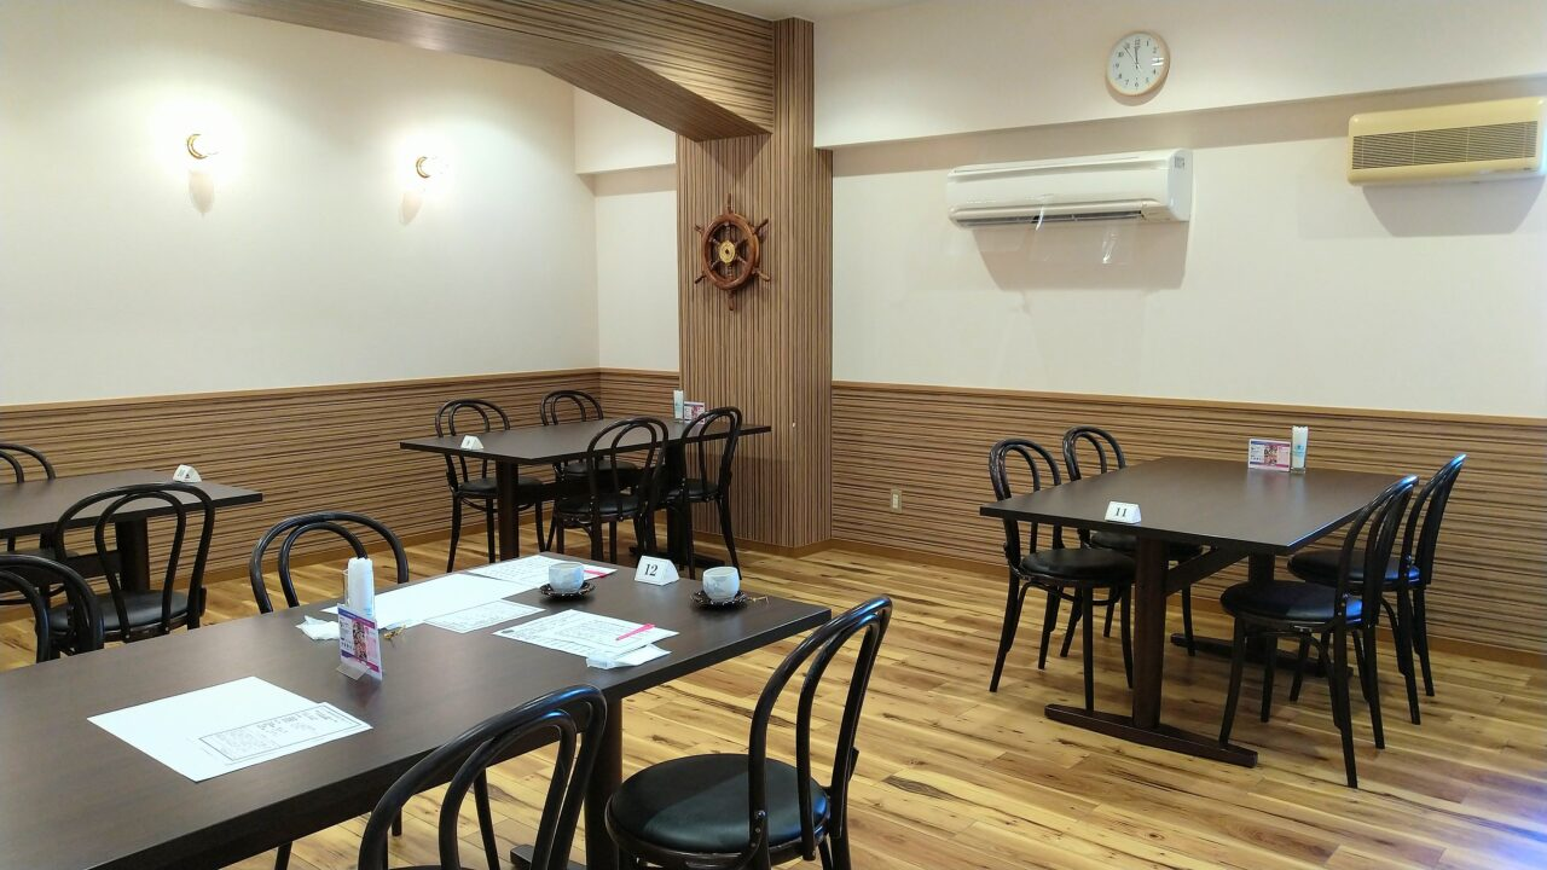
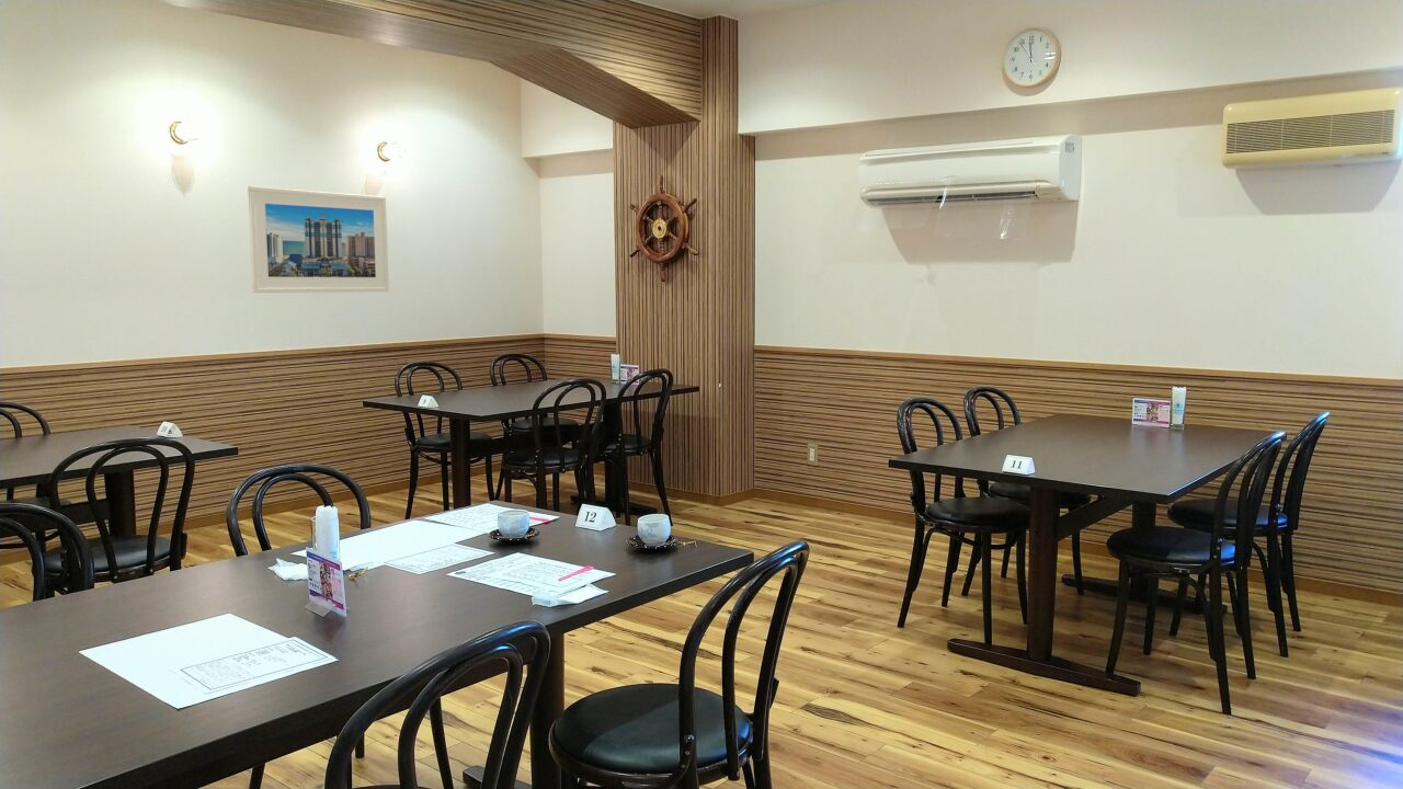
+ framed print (322, 242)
